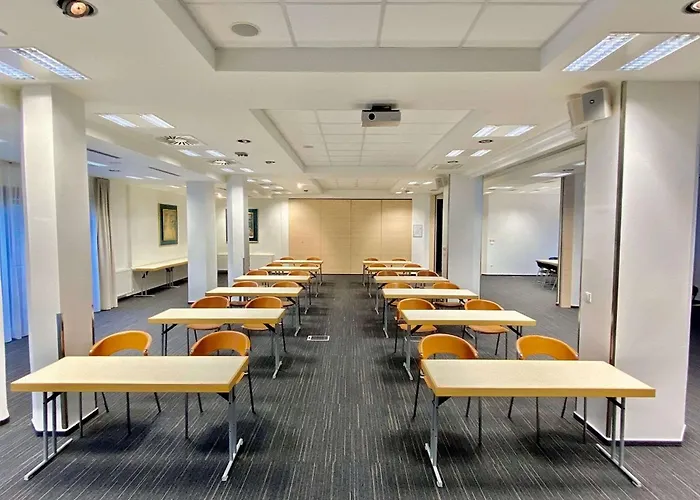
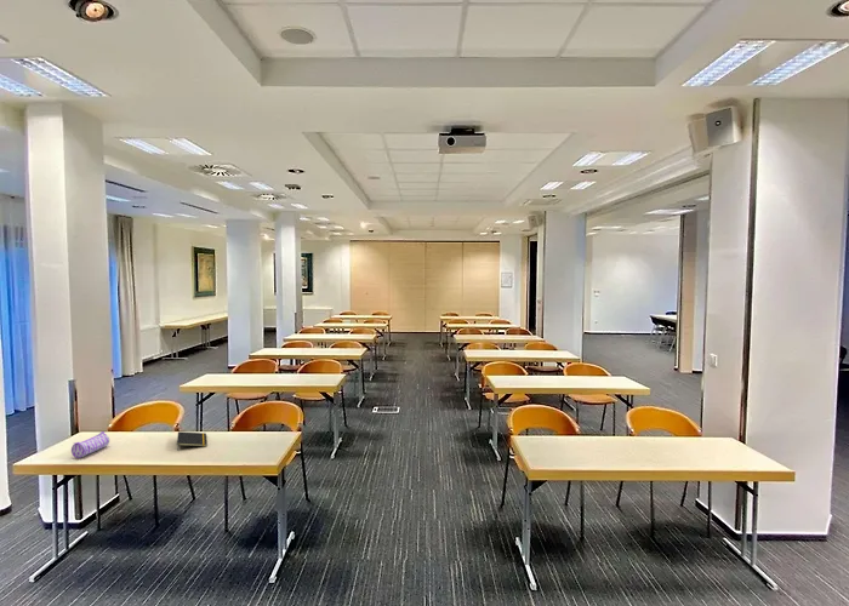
+ pencil case (91, 444)
+ notepad (192, 439)
